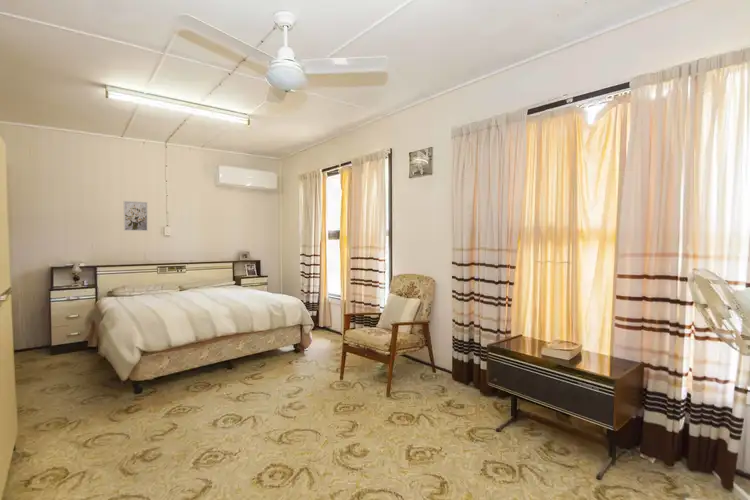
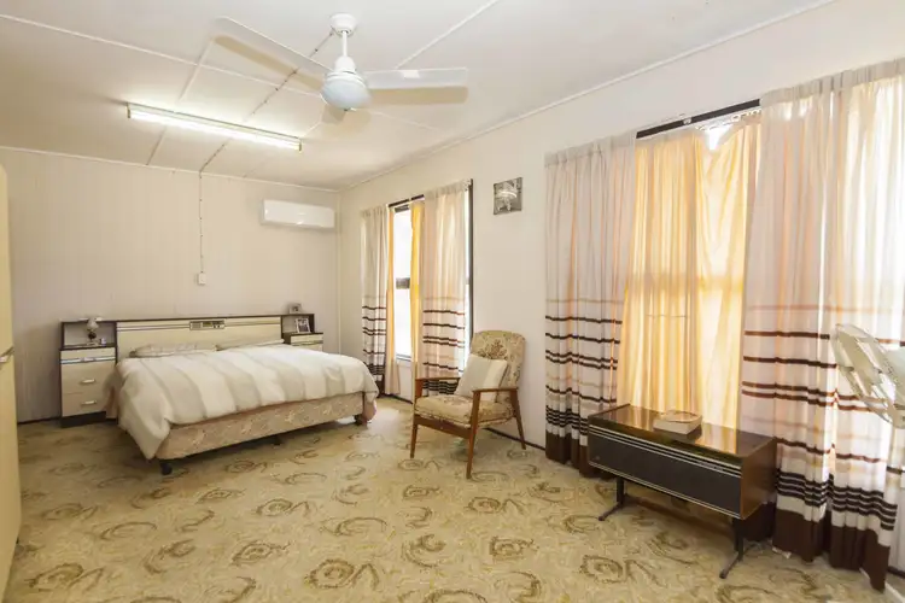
- wall art (135, 216)
